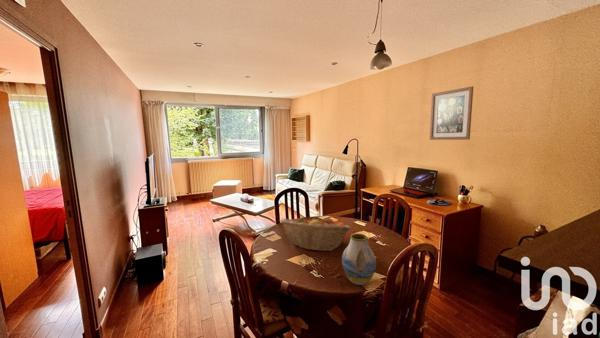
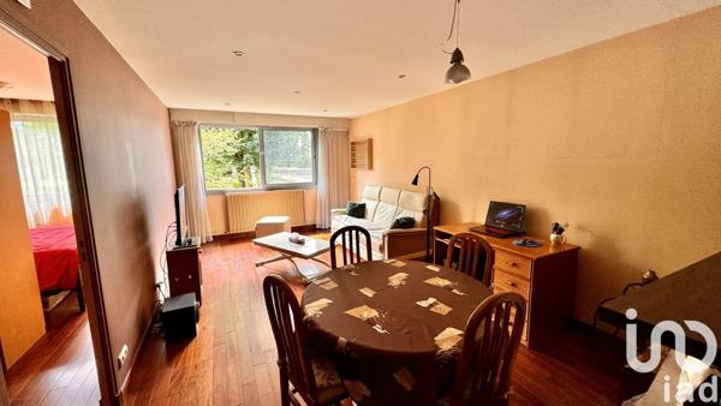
- fruit basket (314, 228)
- vase (358, 258)
- wall art (449, 115)
